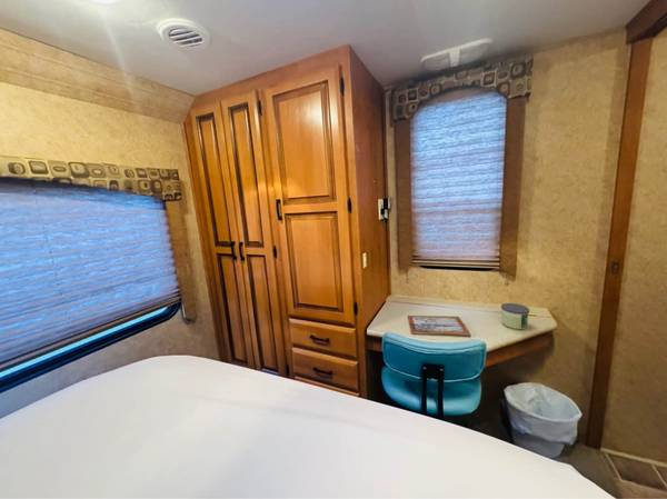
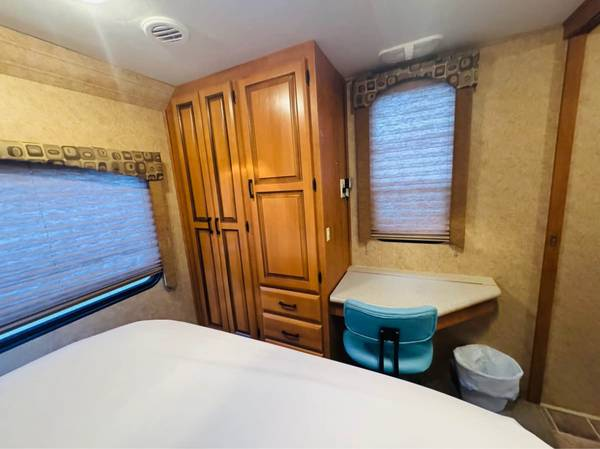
- candle (514, 316)
- picture frame (436, 323)
